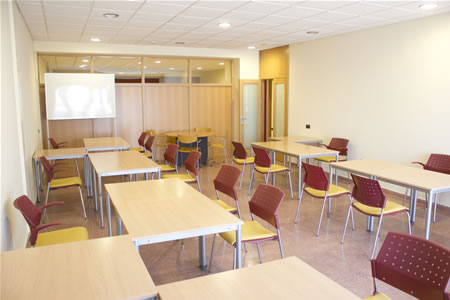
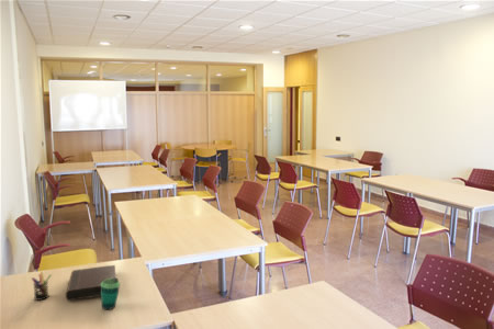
+ pen holder (42, 284)
+ cup (110, 293)
+ book (92, 281)
